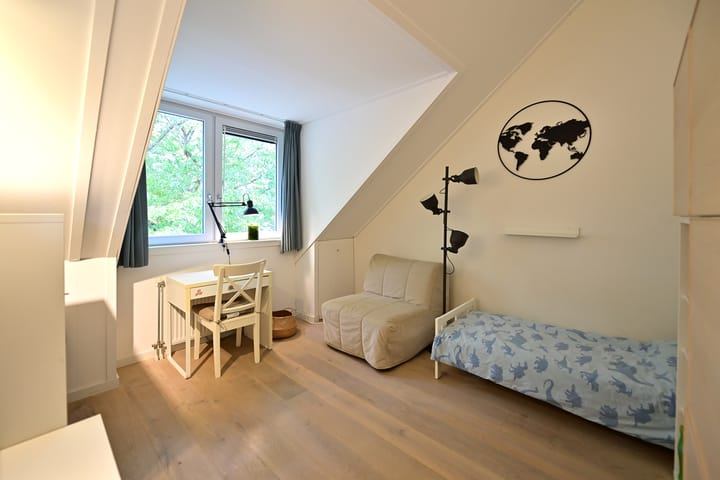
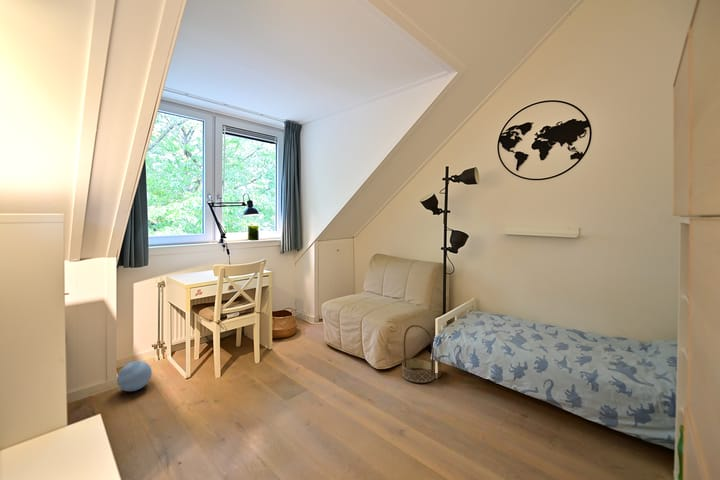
+ ball (134, 375)
+ basket (418, 358)
